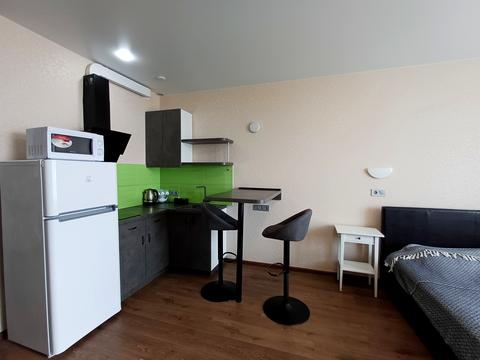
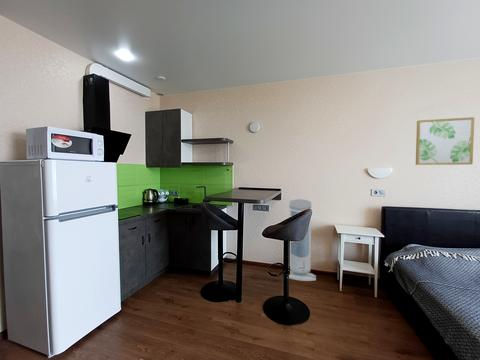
+ wall art (443, 142)
+ air purifier (300, 241)
